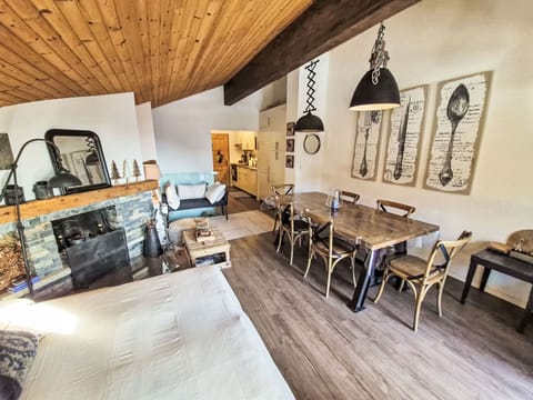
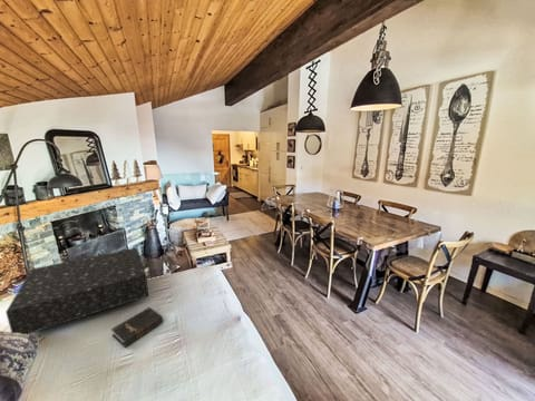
+ cushion (90, 286)
+ hardback book (138, 325)
